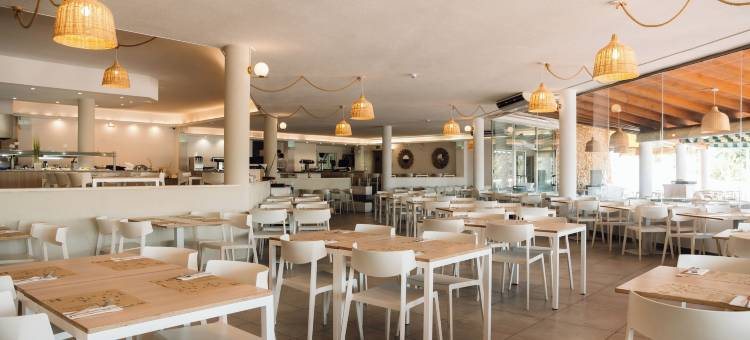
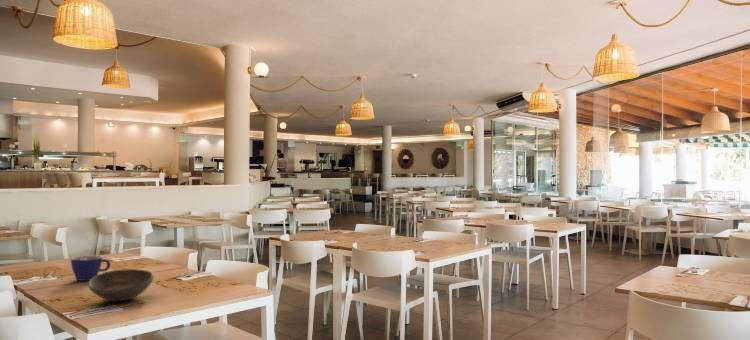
+ bowl (121, 286)
+ cup (91, 267)
